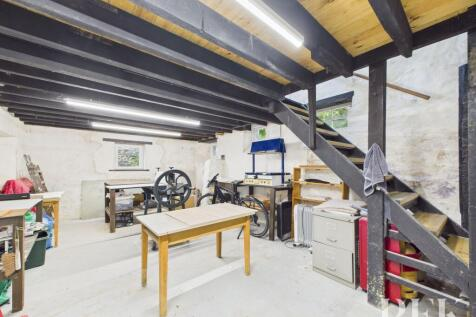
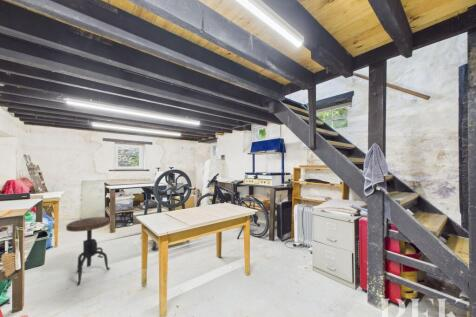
+ side table (88, 248)
